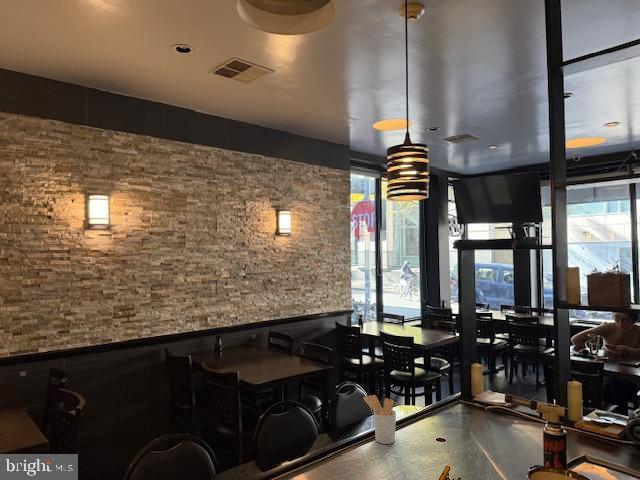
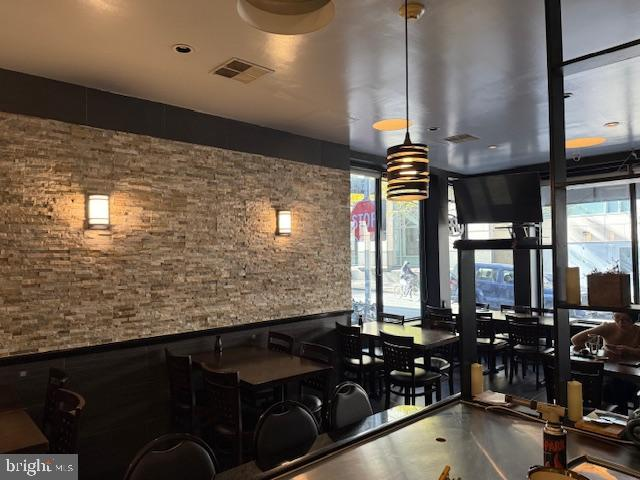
- utensil holder (380, 417)
